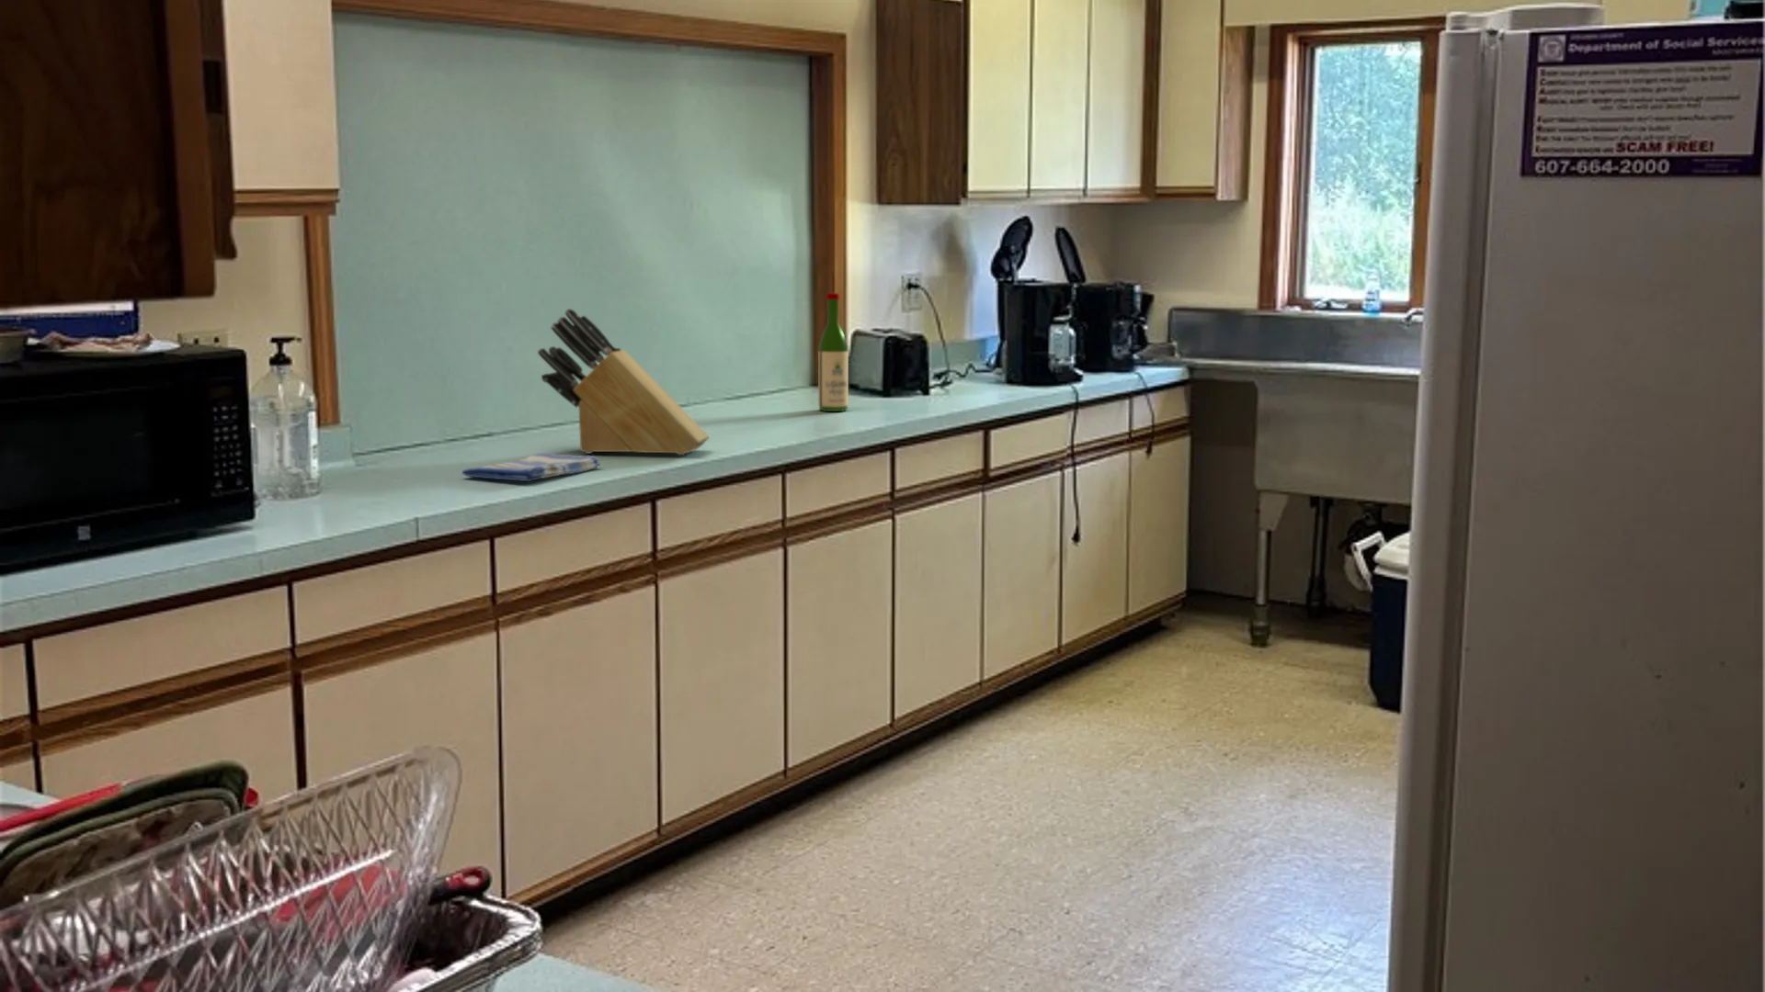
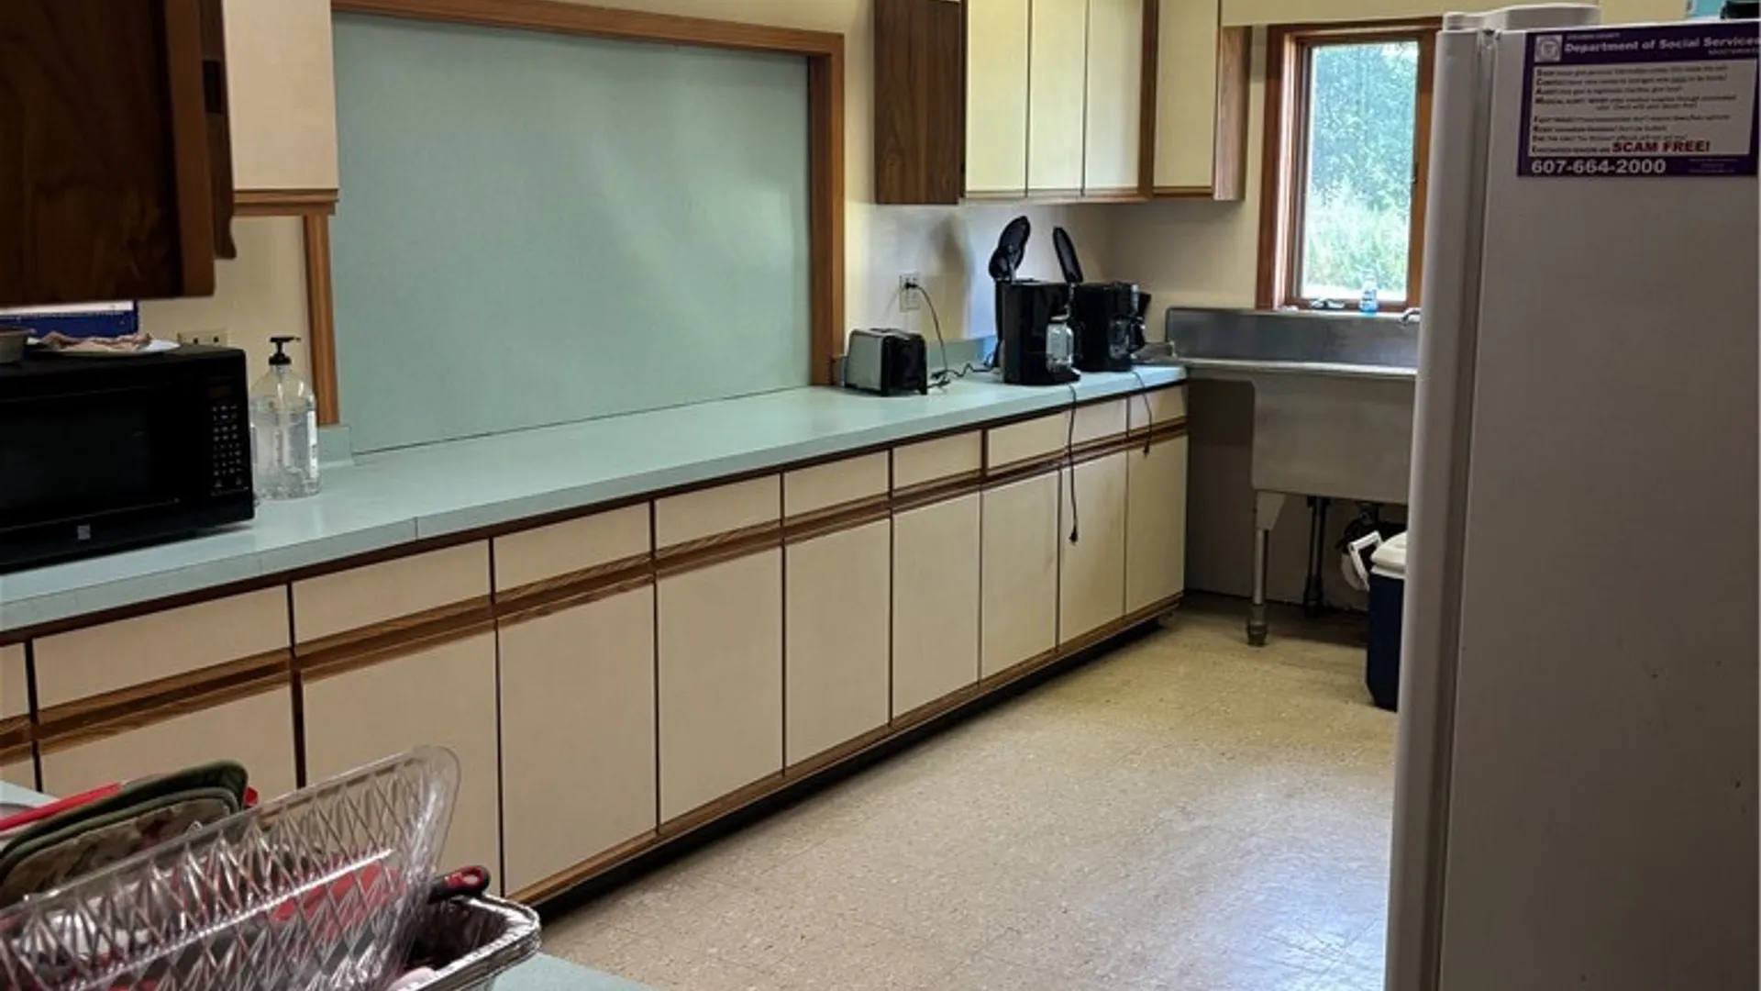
- dish towel (532, 465)
- wine bottle (833, 351)
- knife block (623, 380)
